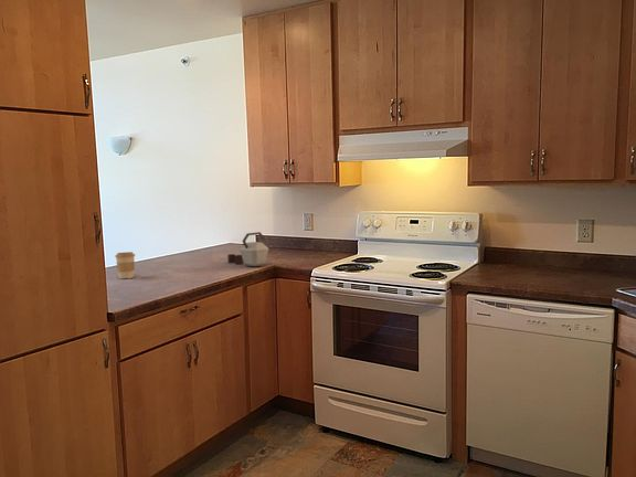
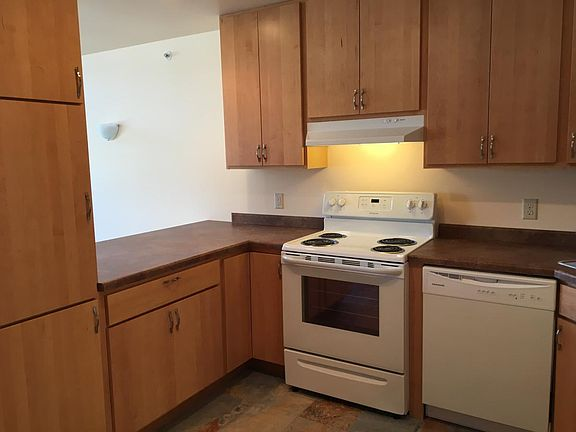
- coffee cup (125, 264)
- kettle (244, 248)
